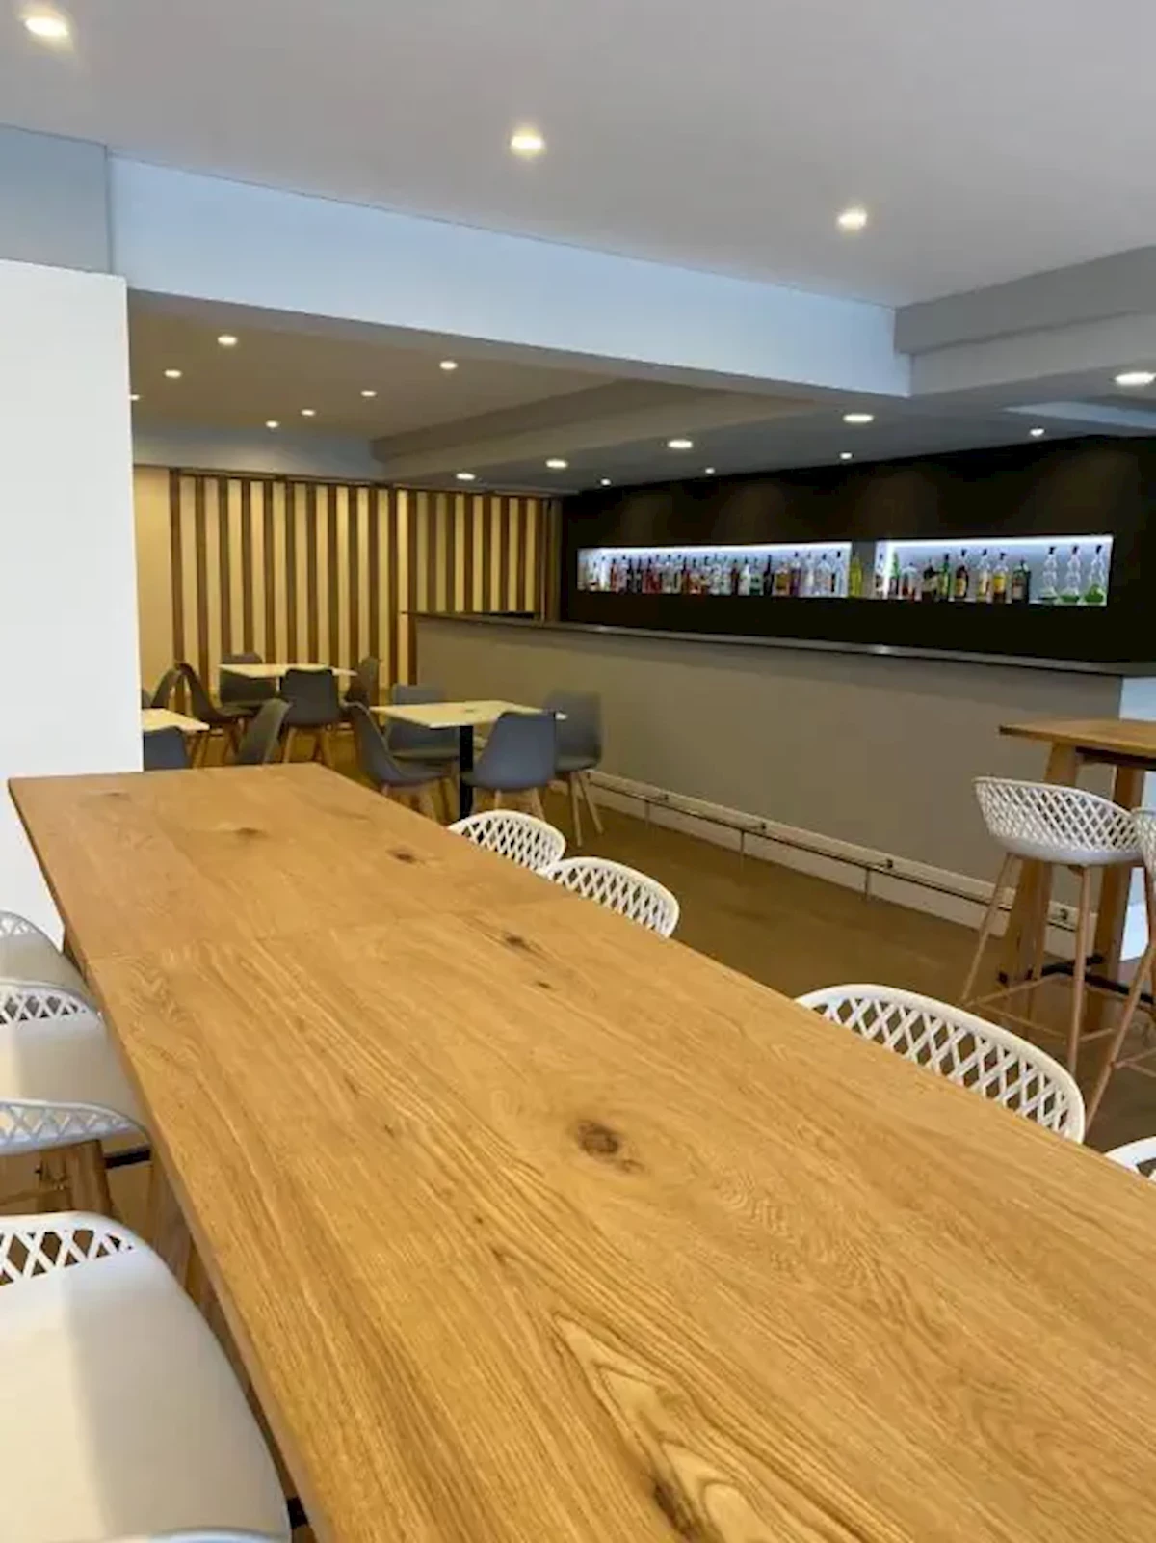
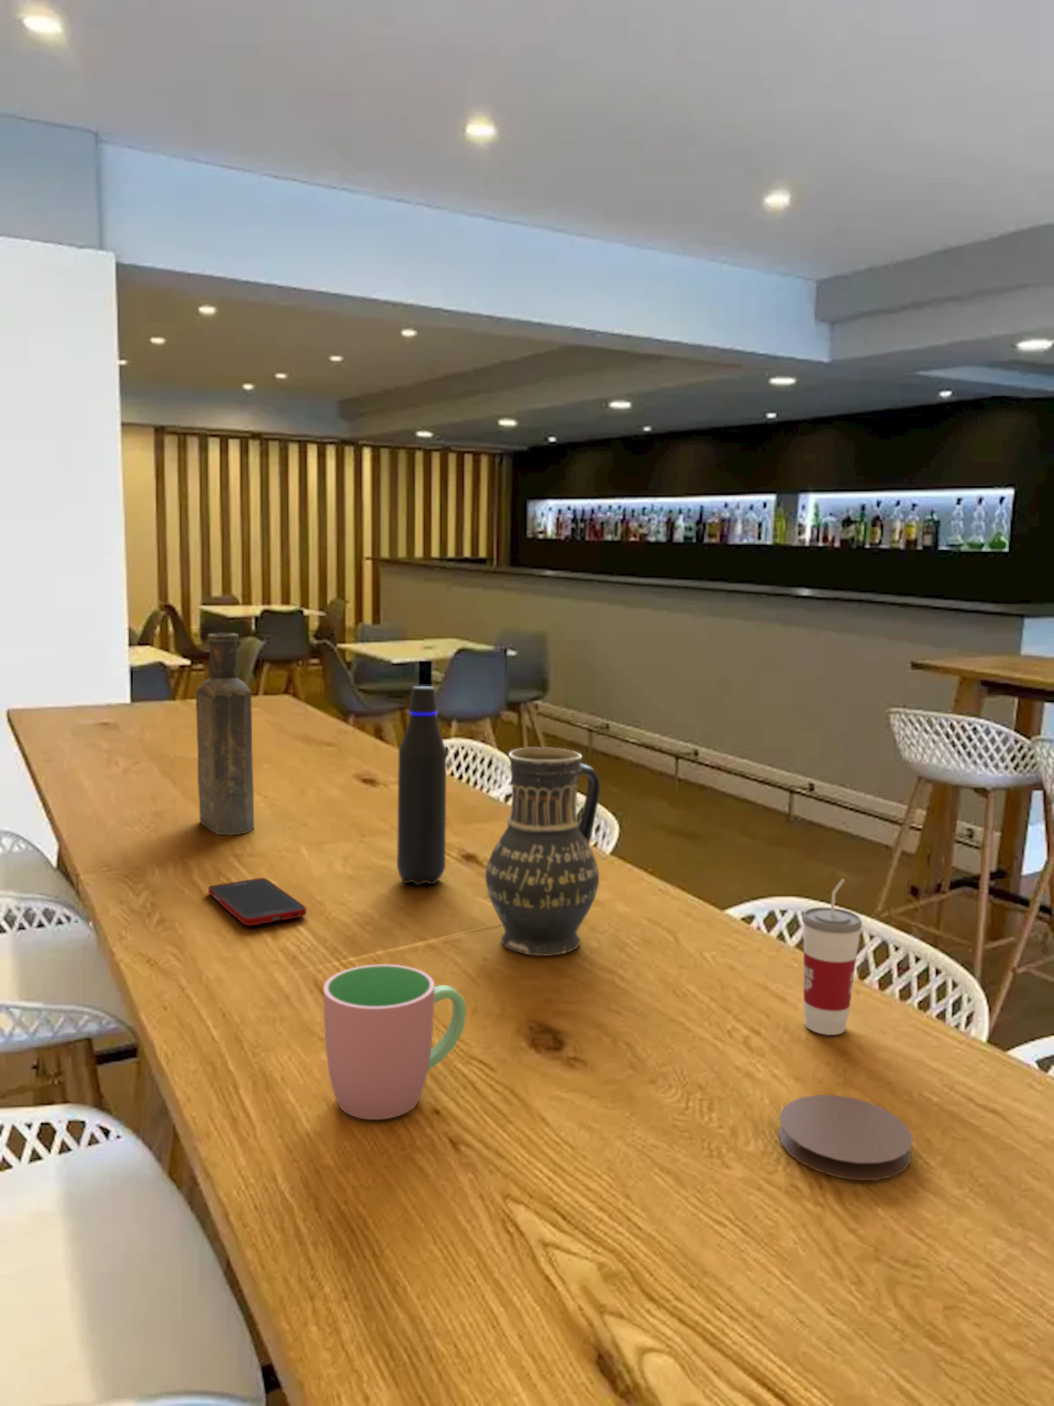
+ bottle (223, 731)
+ vase (542, 848)
+ coaster (844, 1135)
+ cup (829, 952)
+ cell phone (256, 901)
+ cup (396, 1038)
+ water bottle (422, 786)
